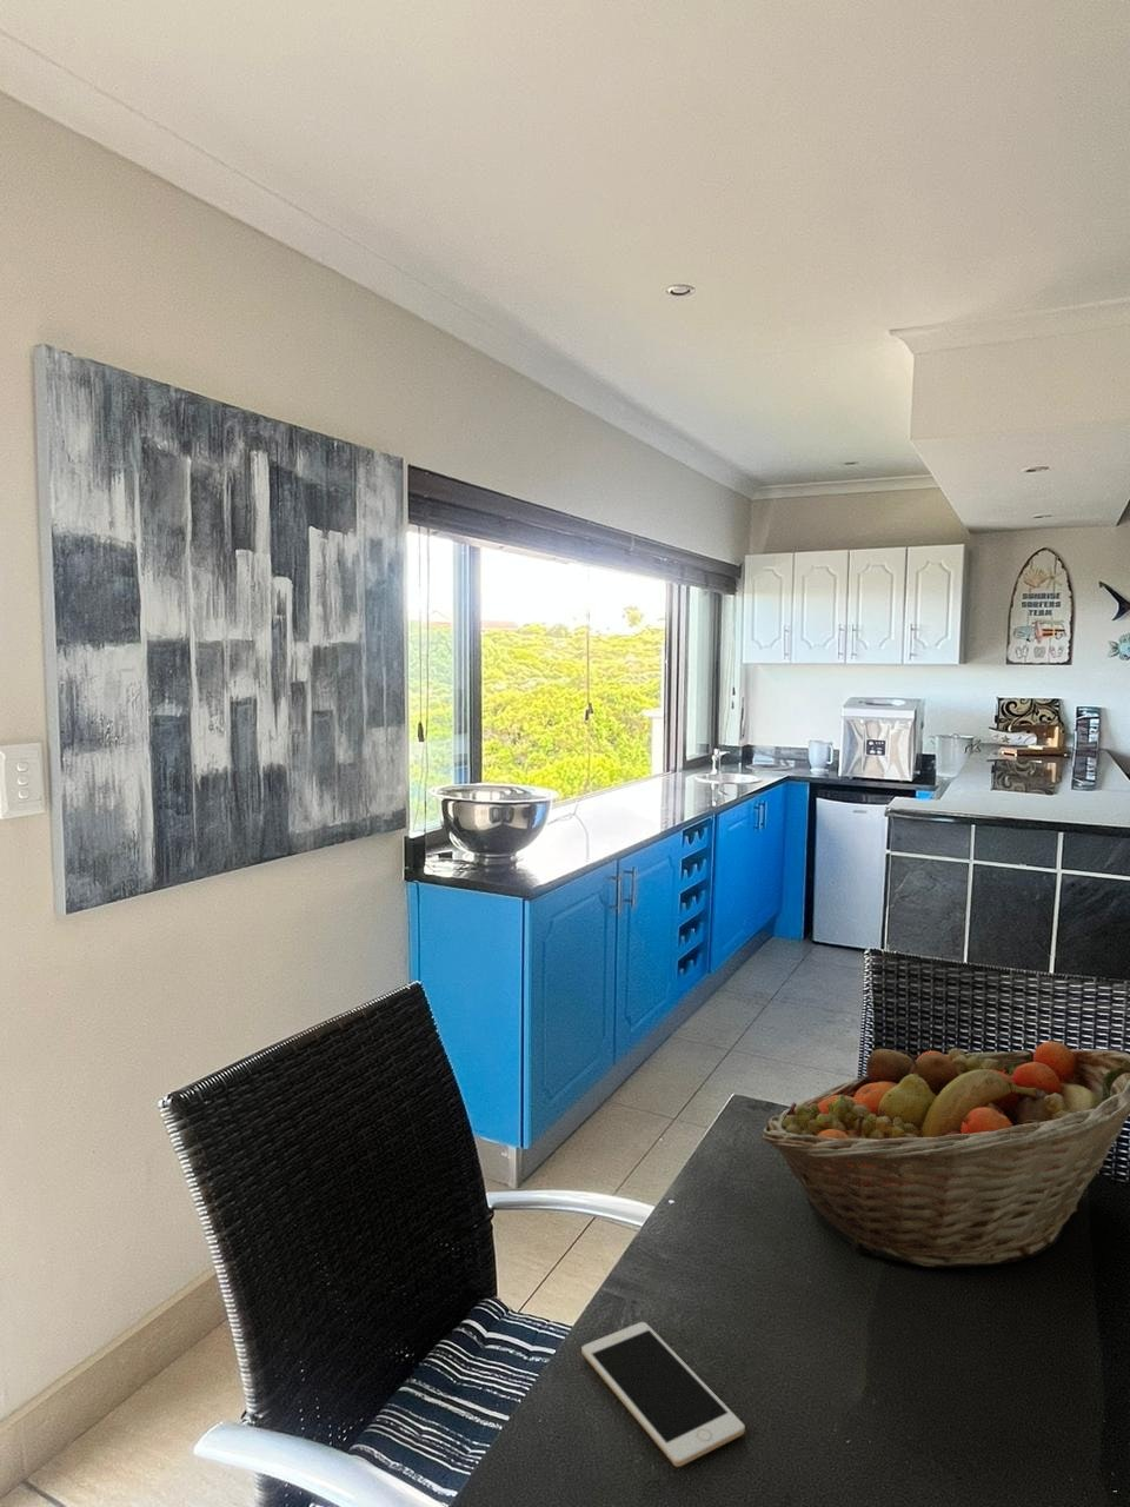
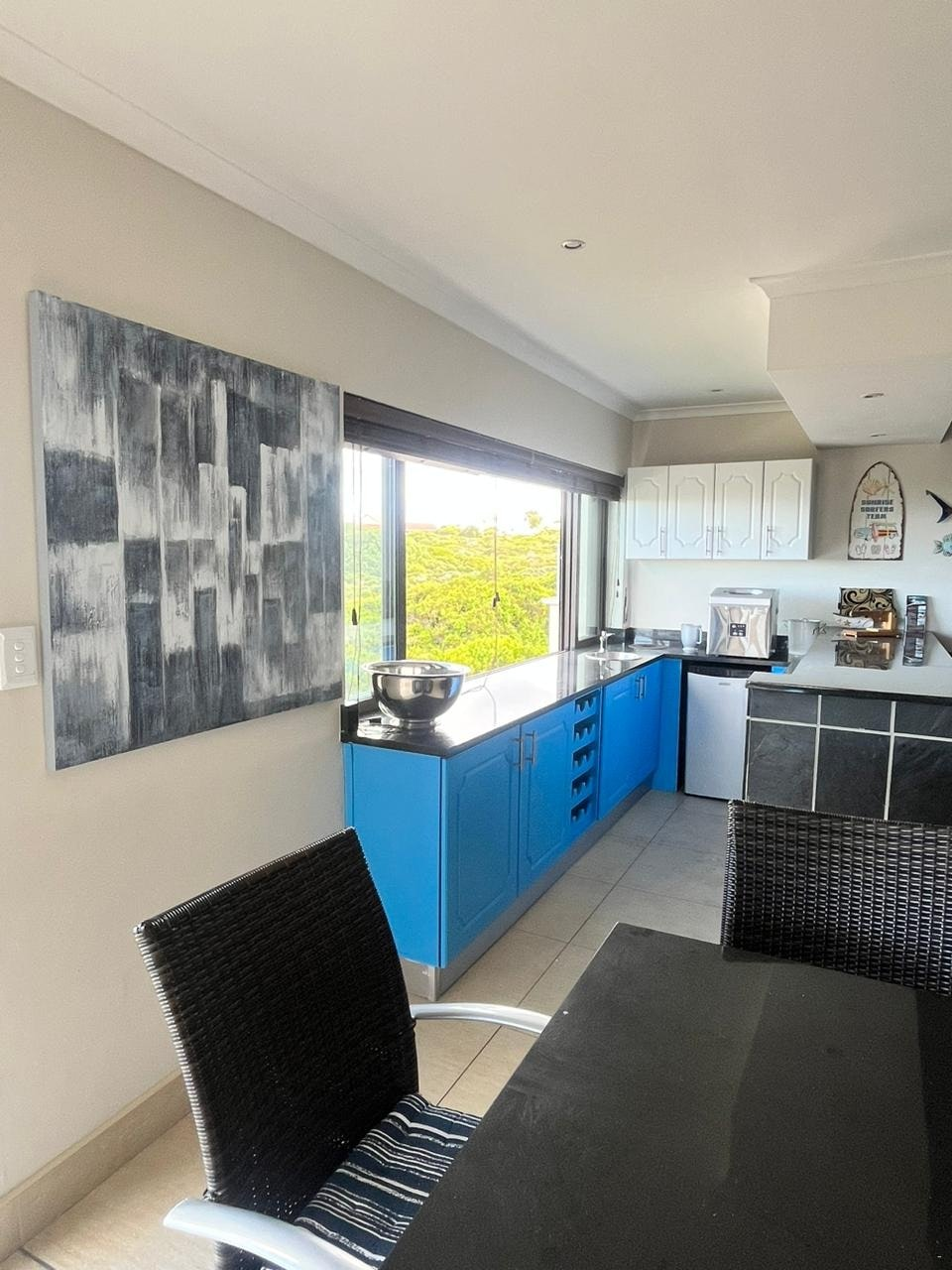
- fruit basket (953, 1127)
- cell phone (658, 1387)
